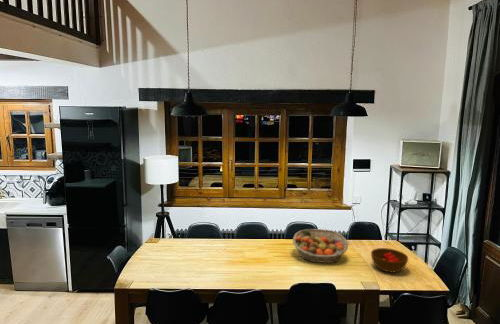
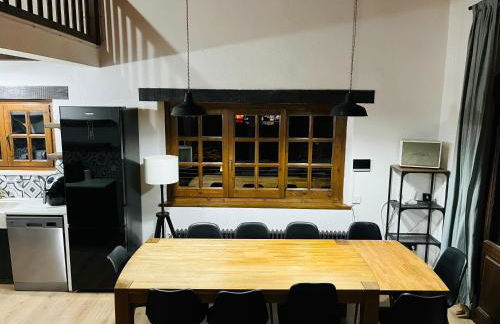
- bowl (389, 261)
- fruit basket (319, 245)
